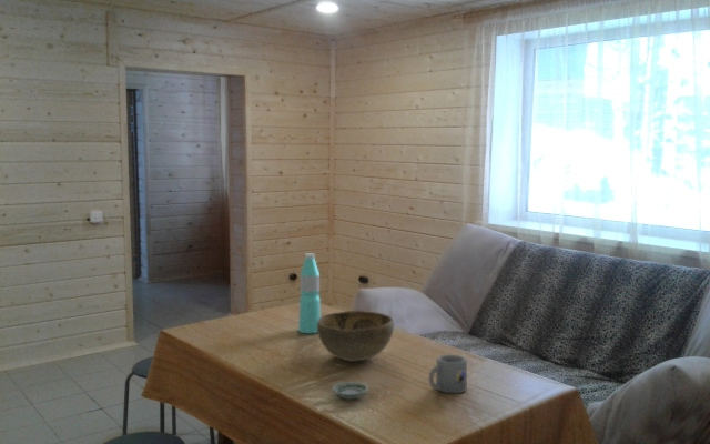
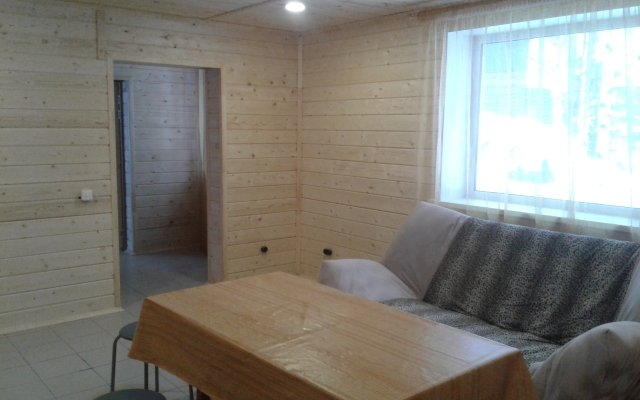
- mug (446, 374)
- water bottle (310, 292)
- decorative bowl (355, 337)
- saucer (349, 391)
